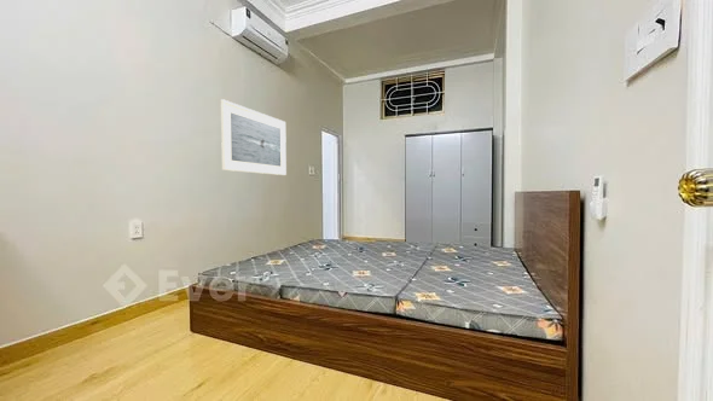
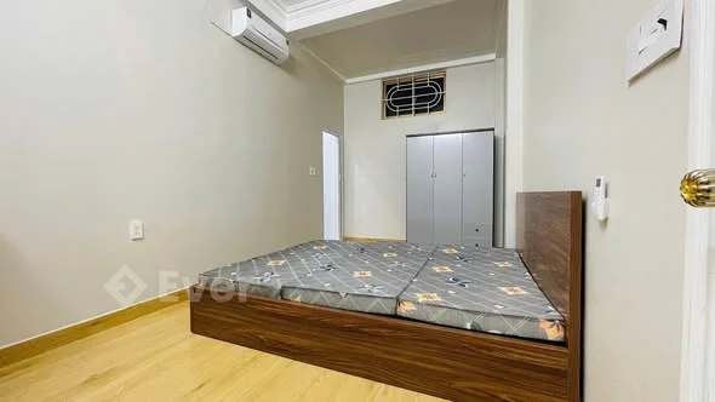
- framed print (257, 143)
